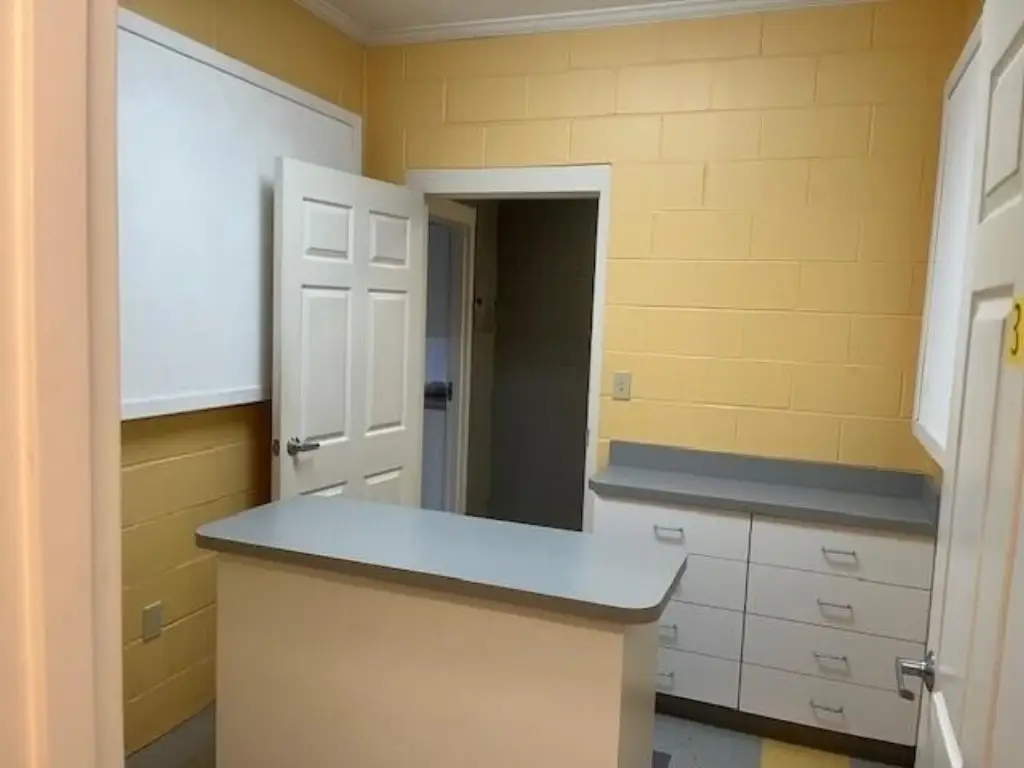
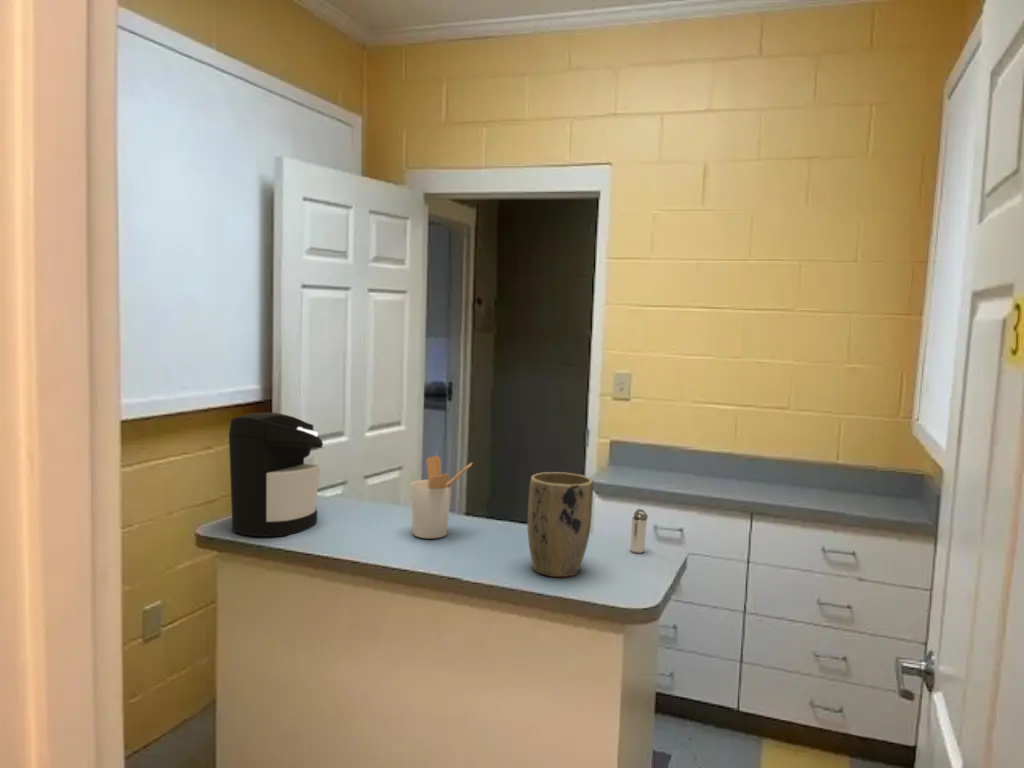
+ plant pot (559, 524)
+ utensil holder (441, 497)
+ shaker (638, 531)
+ coffee maker (279, 467)
